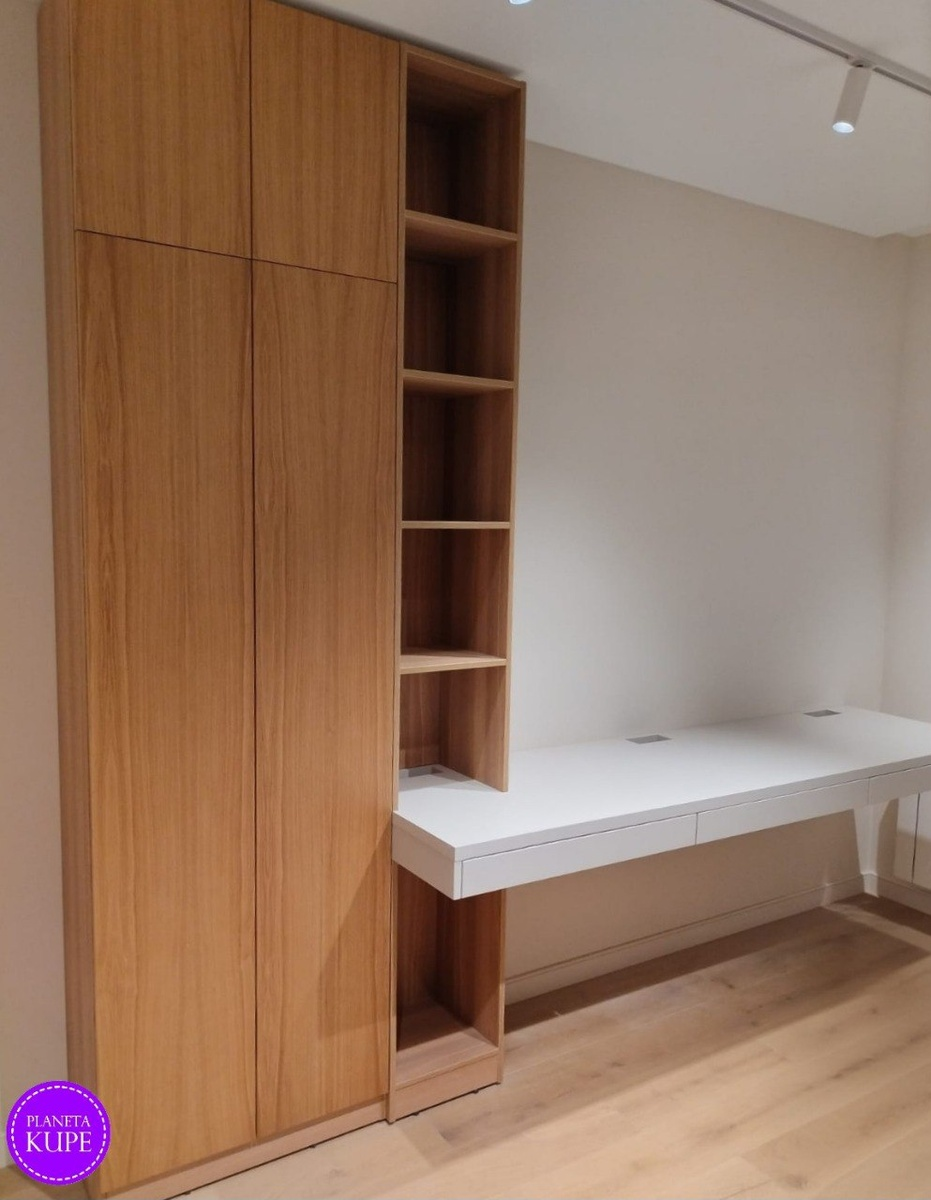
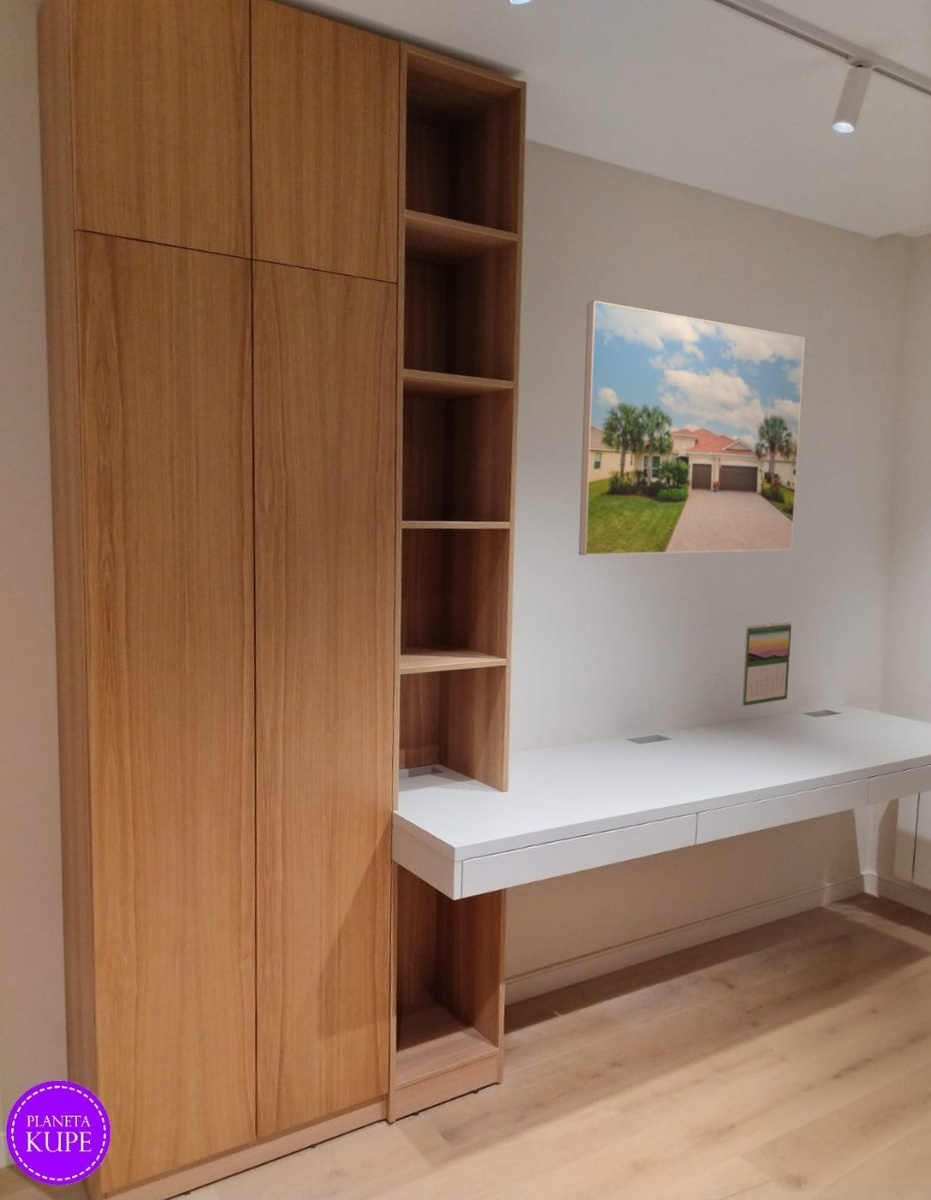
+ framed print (699, 438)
+ calendar (767, 662)
